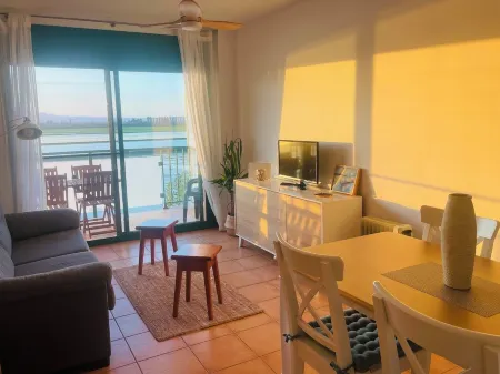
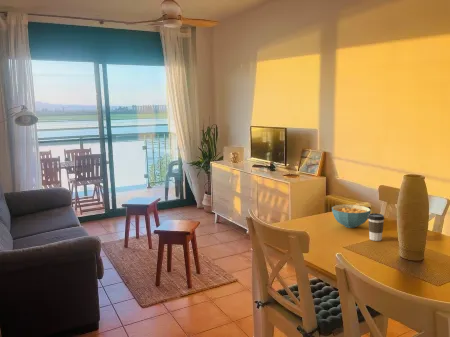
+ cereal bowl (350, 217)
+ coffee cup (375, 227)
